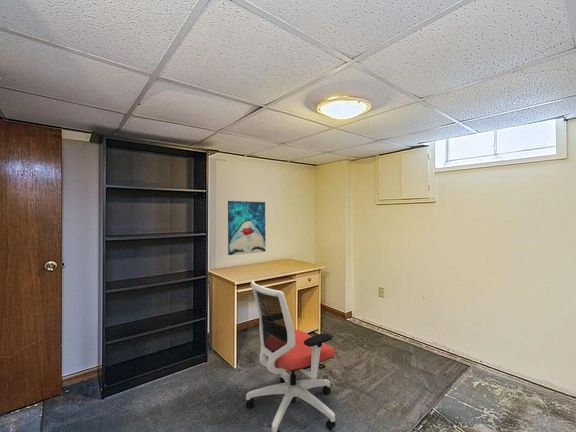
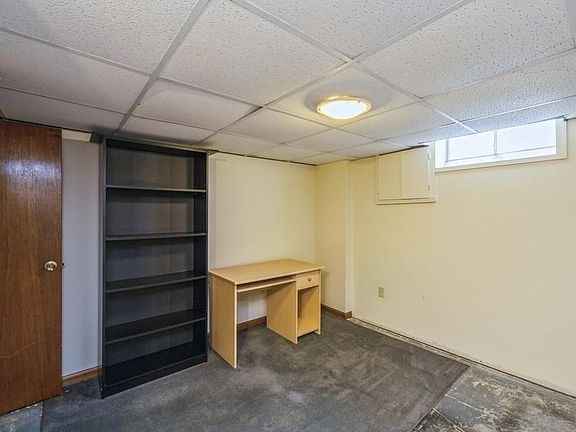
- office chair (296, 343)
- wall art (247, 227)
